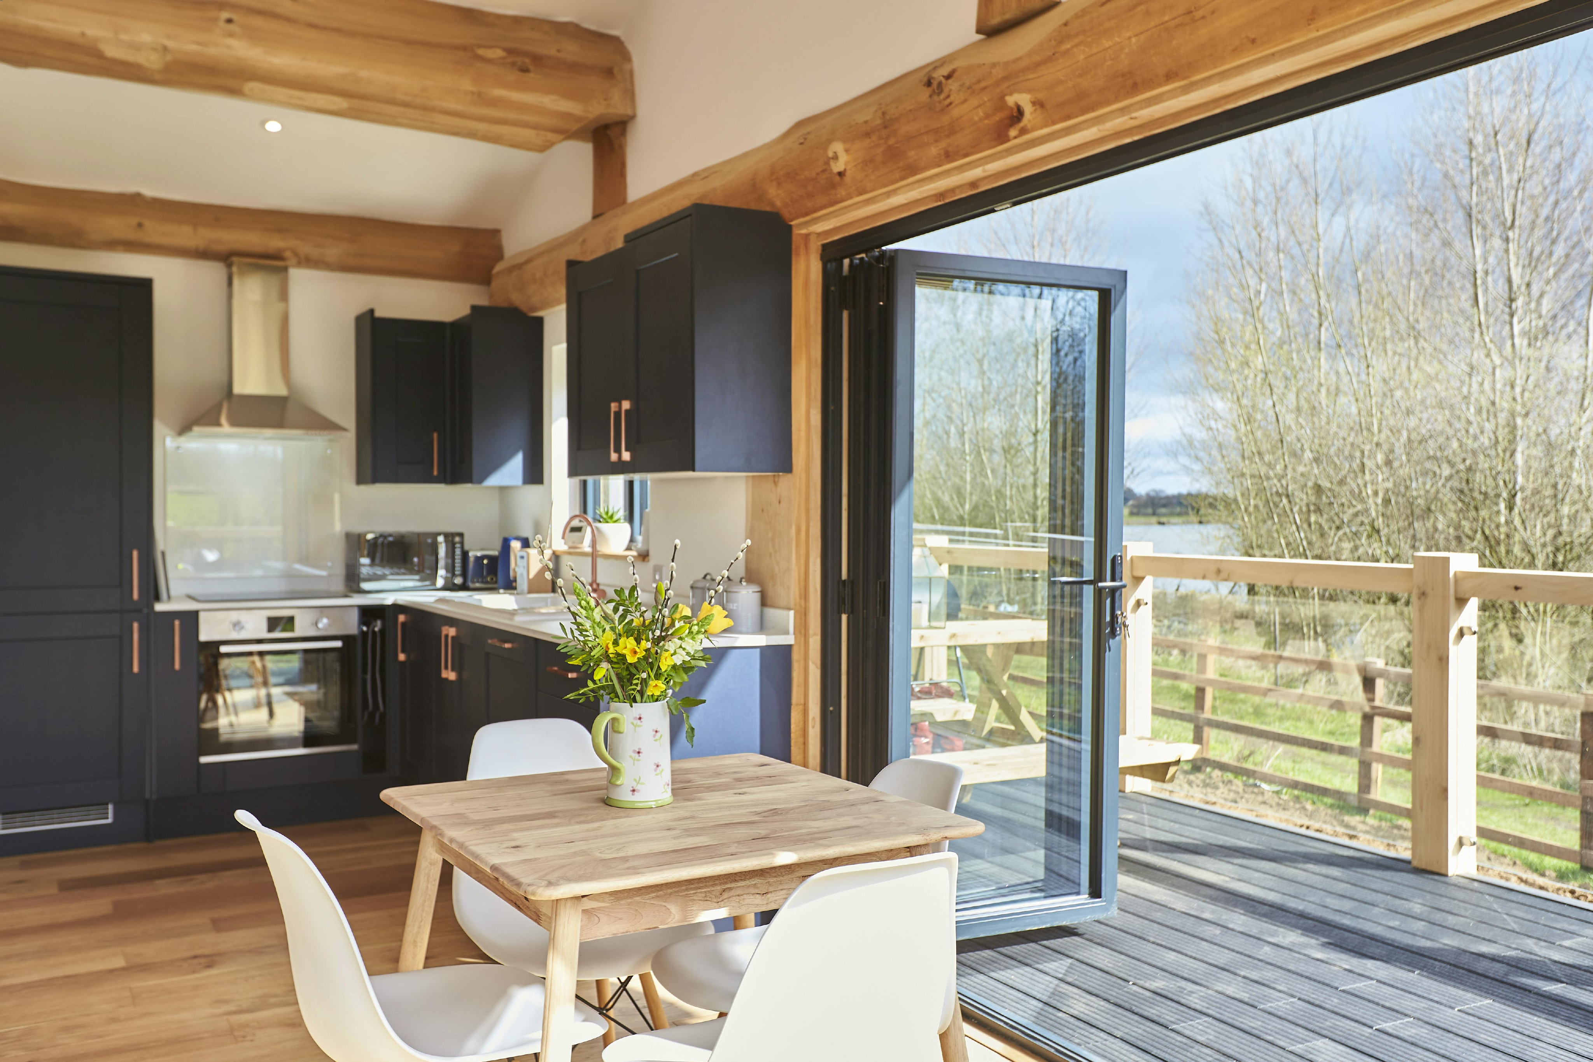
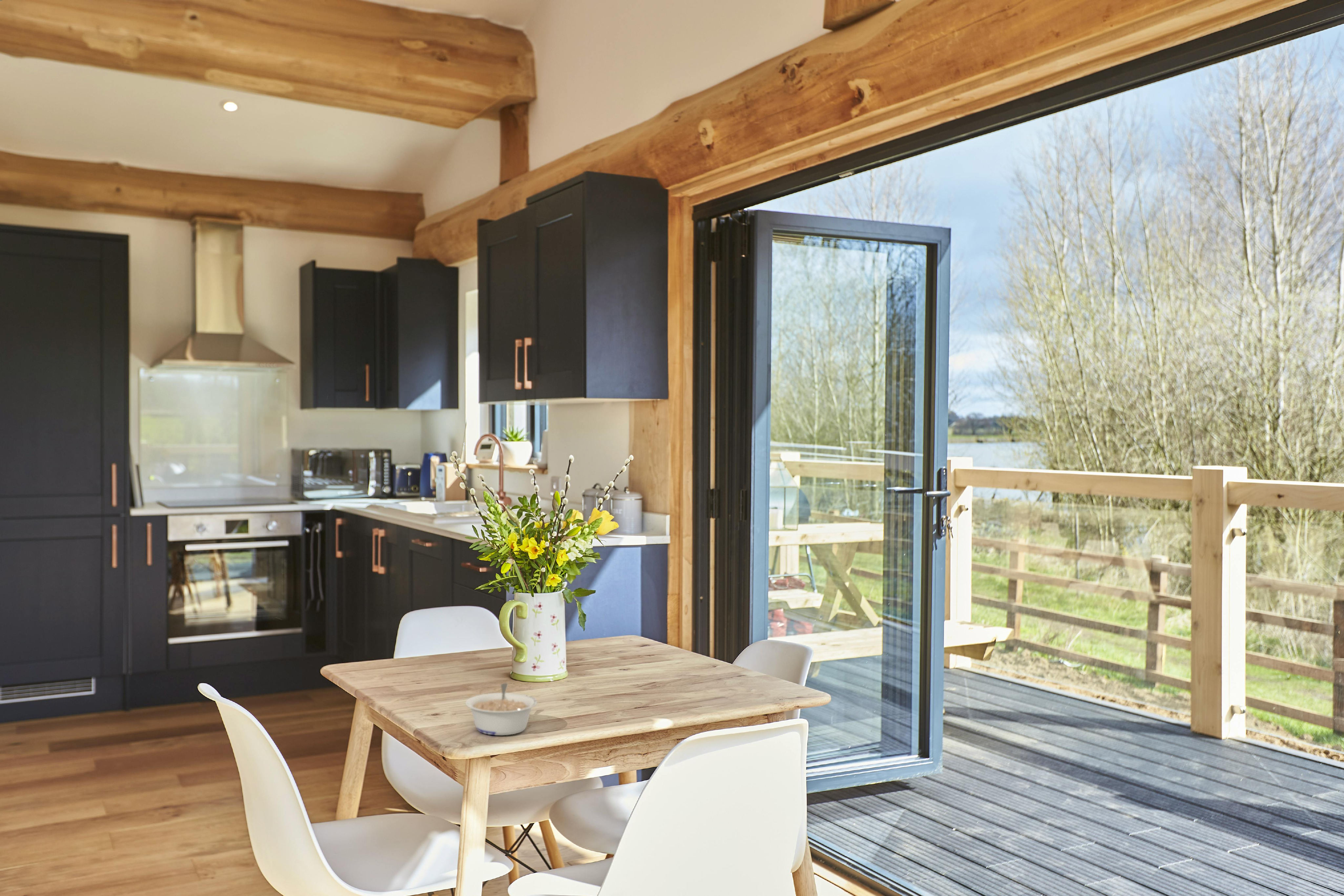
+ legume (499, 712)
